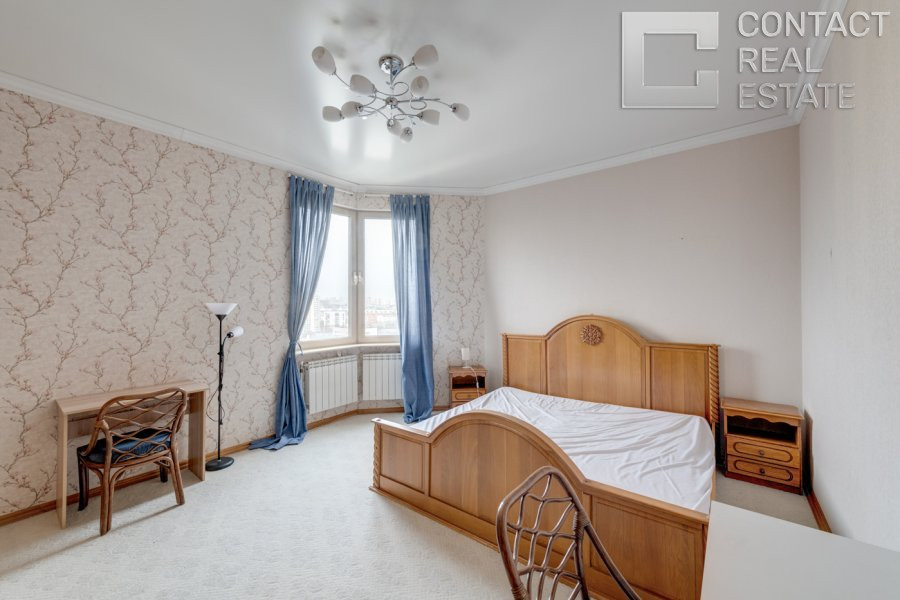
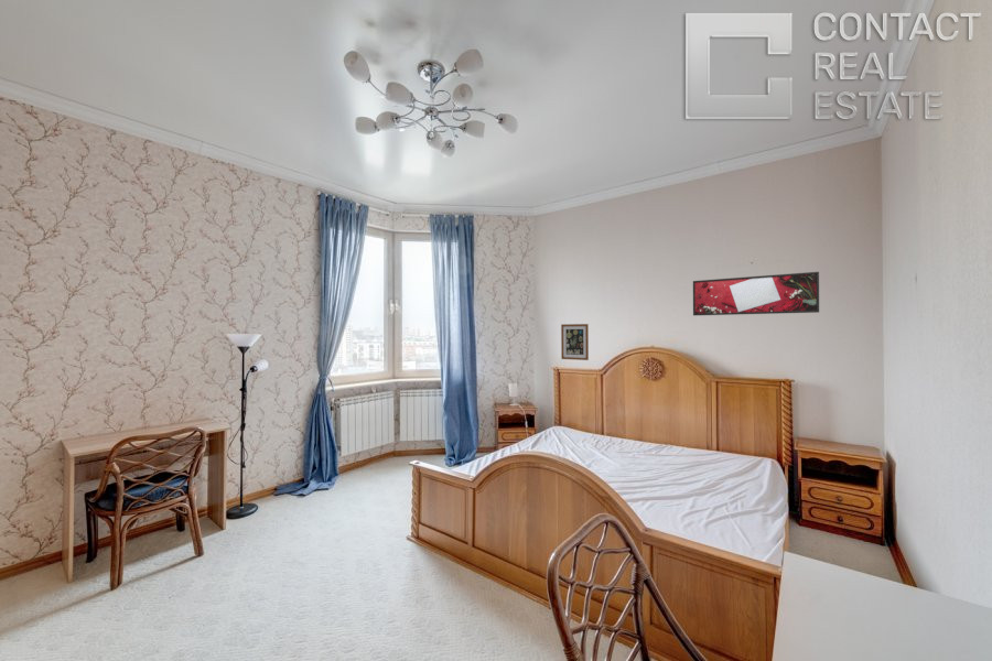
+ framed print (751, 295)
+ wall art (574, 342)
